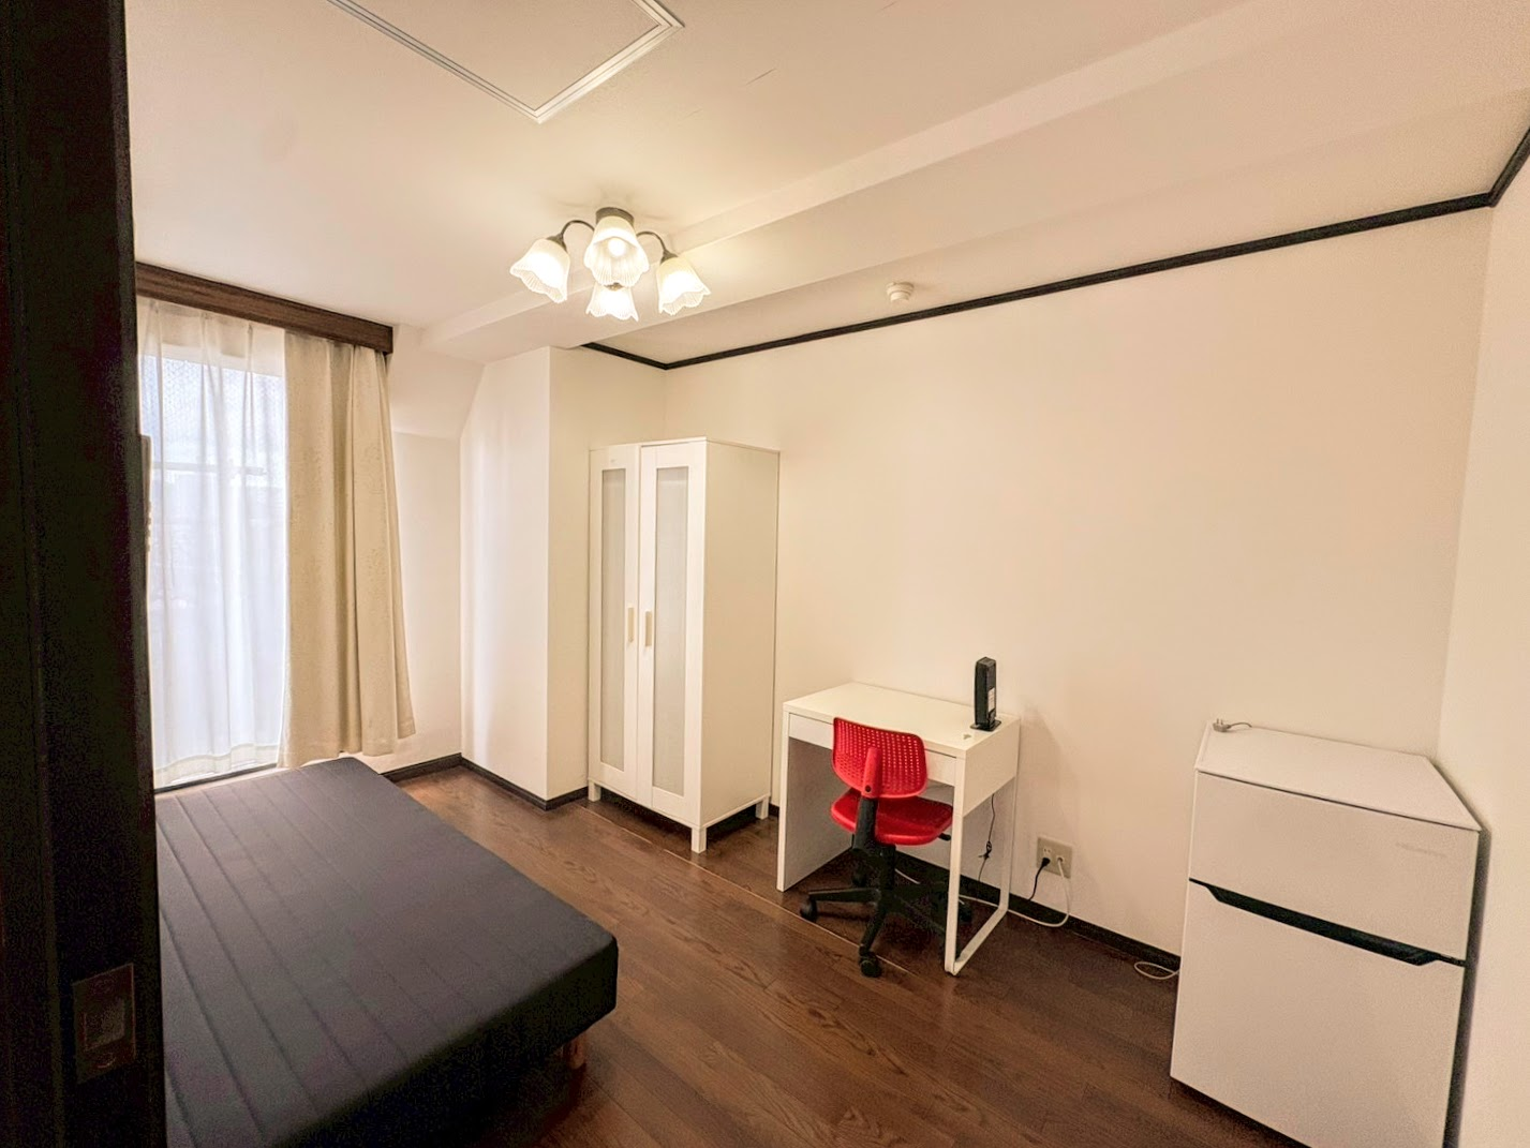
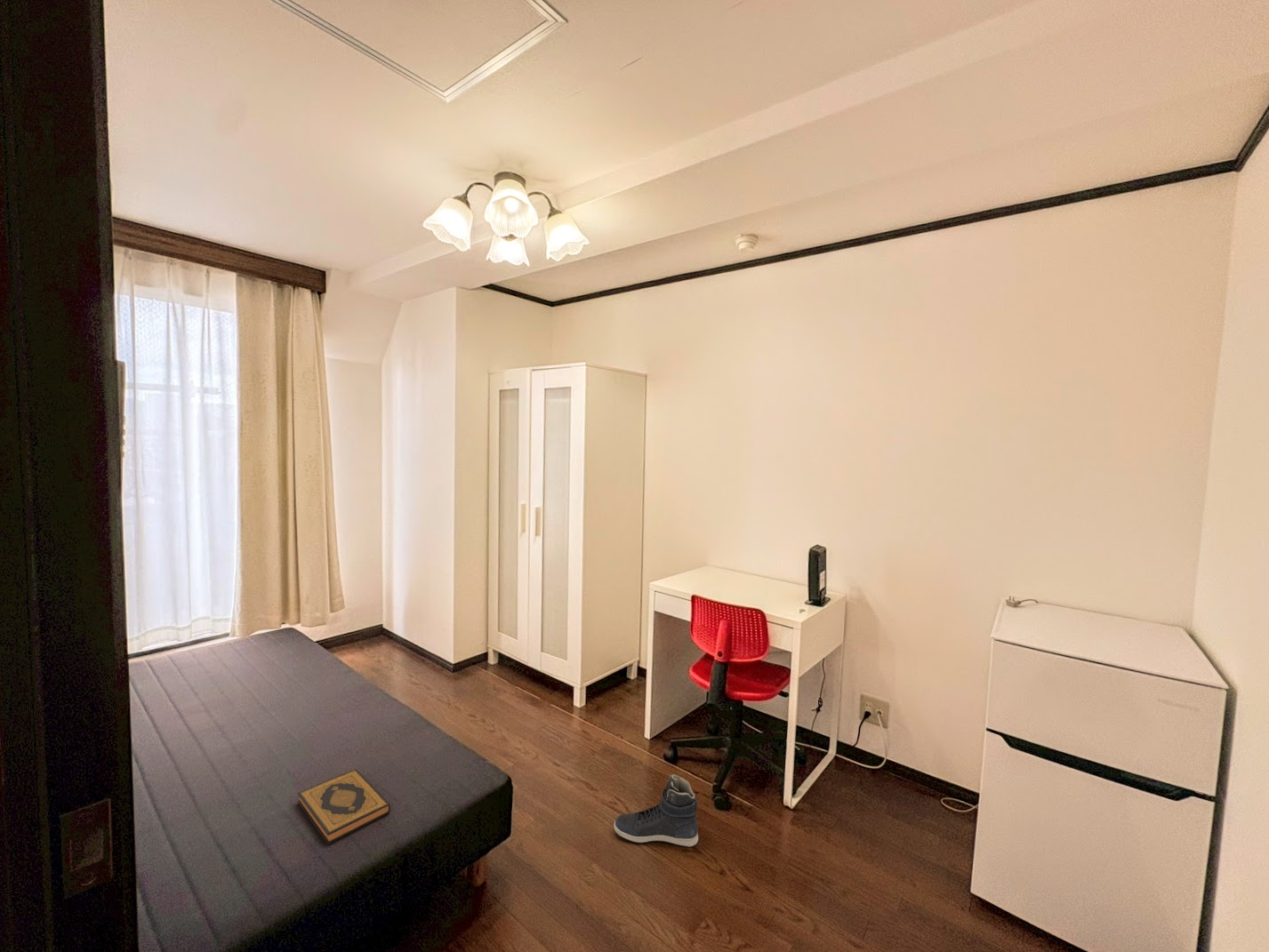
+ sneaker (656, 806)
+ hardback book (343, 803)
